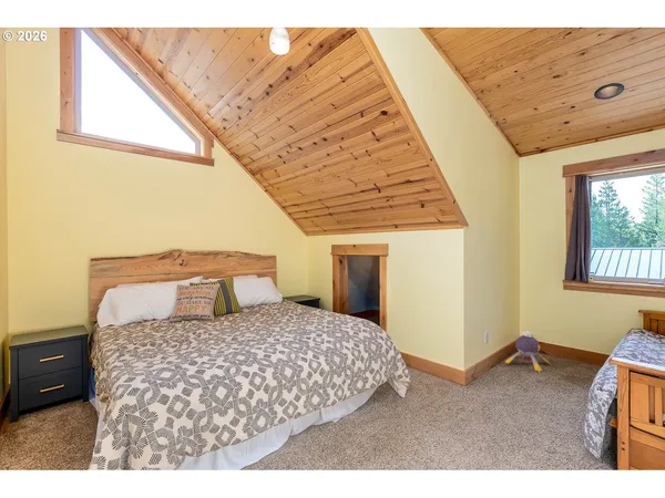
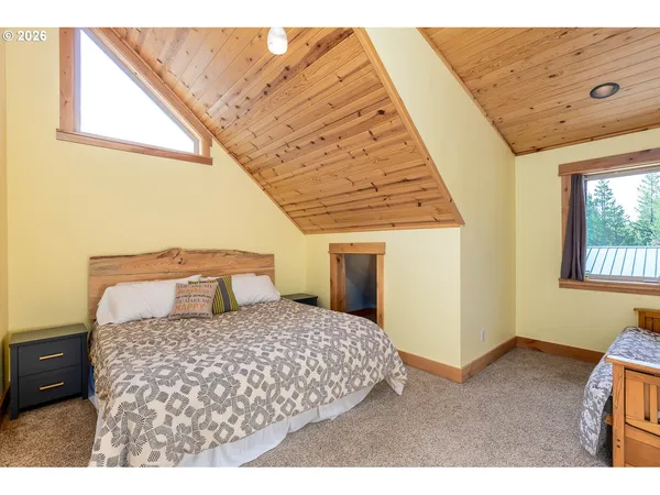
- plush toy (526, 346)
